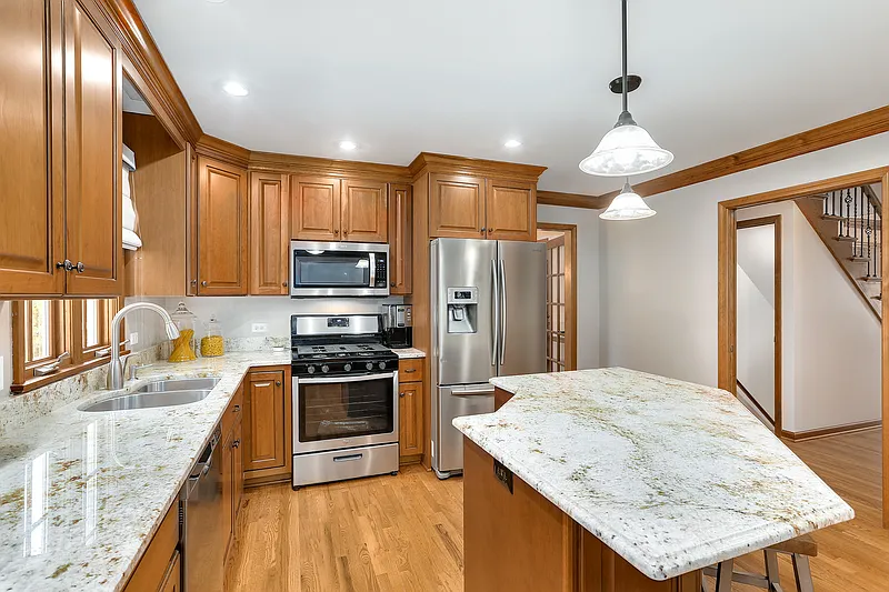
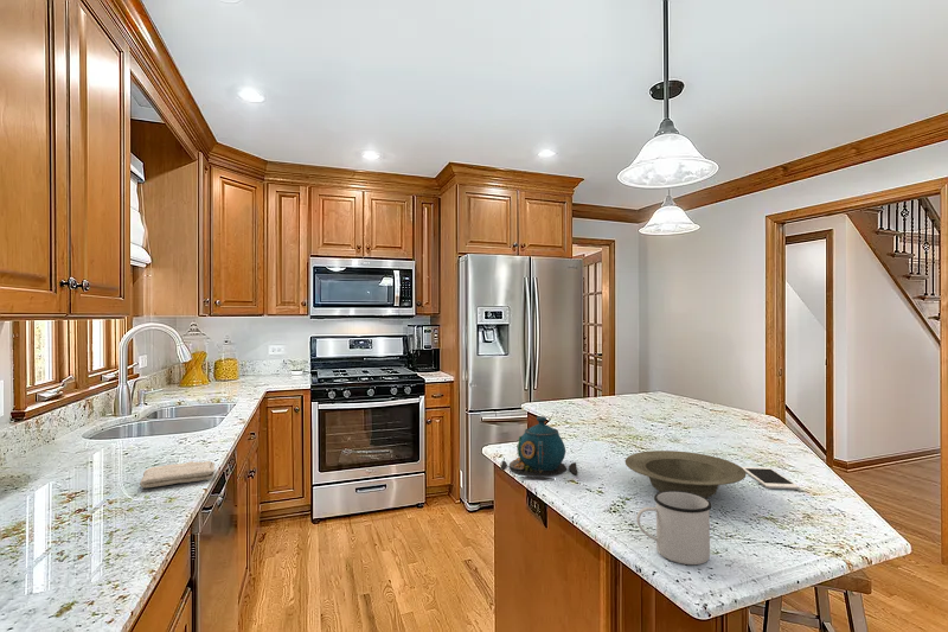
+ cell phone (768, 477)
+ bowl (683, 478)
+ mug (673, 525)
+ washcloth (179, 473)
+ teapot (538, 442)
